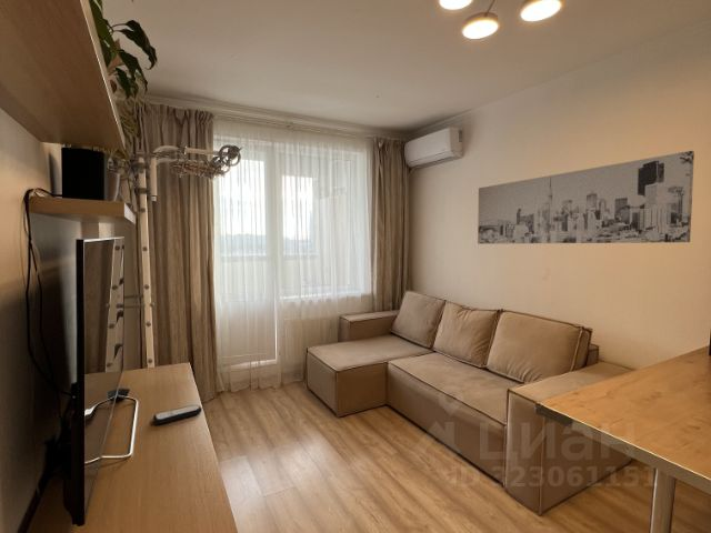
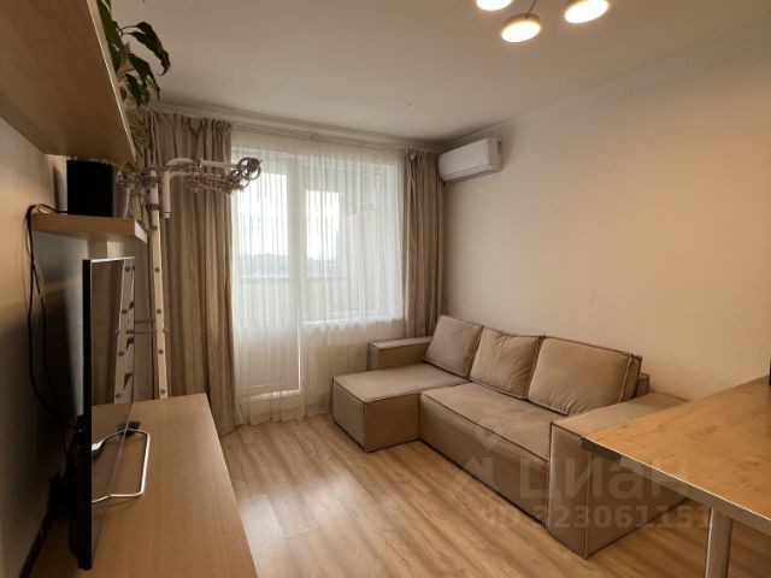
- wall art (559, 209)
- remote control (178, 413)
